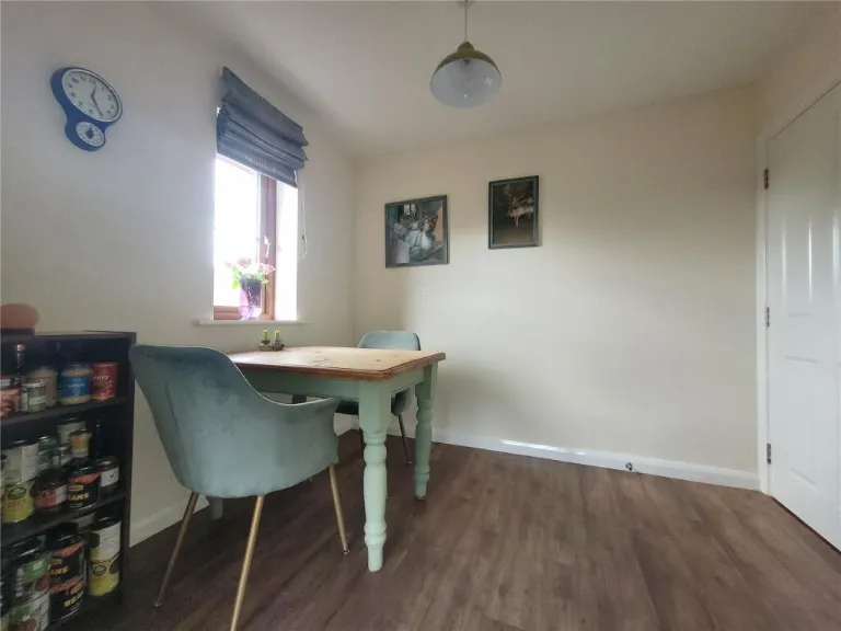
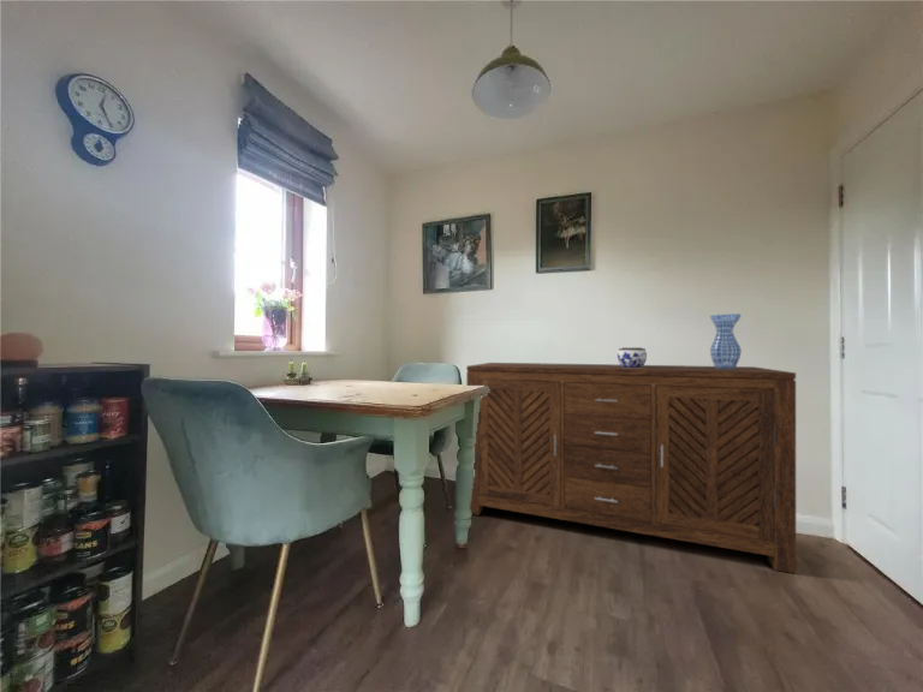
+ jar (631, 357)
+ sideboard (606, 443)
+ vase (723, 341)
